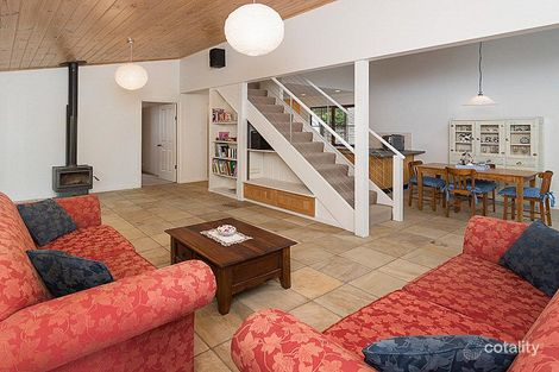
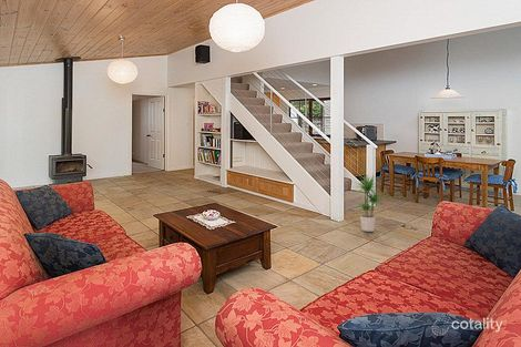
+ potted plant (368, 202)
